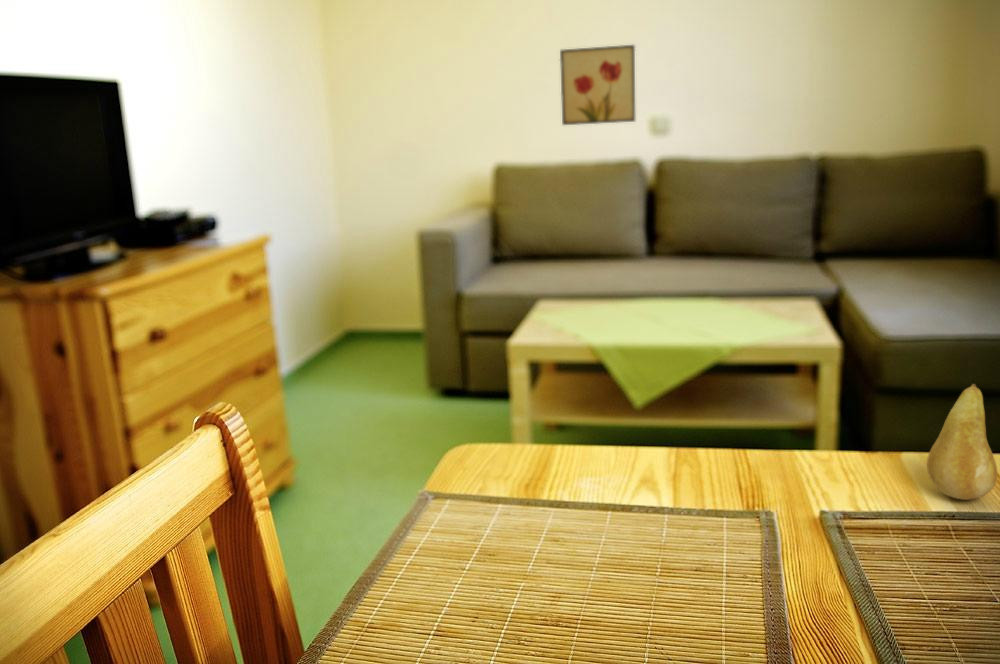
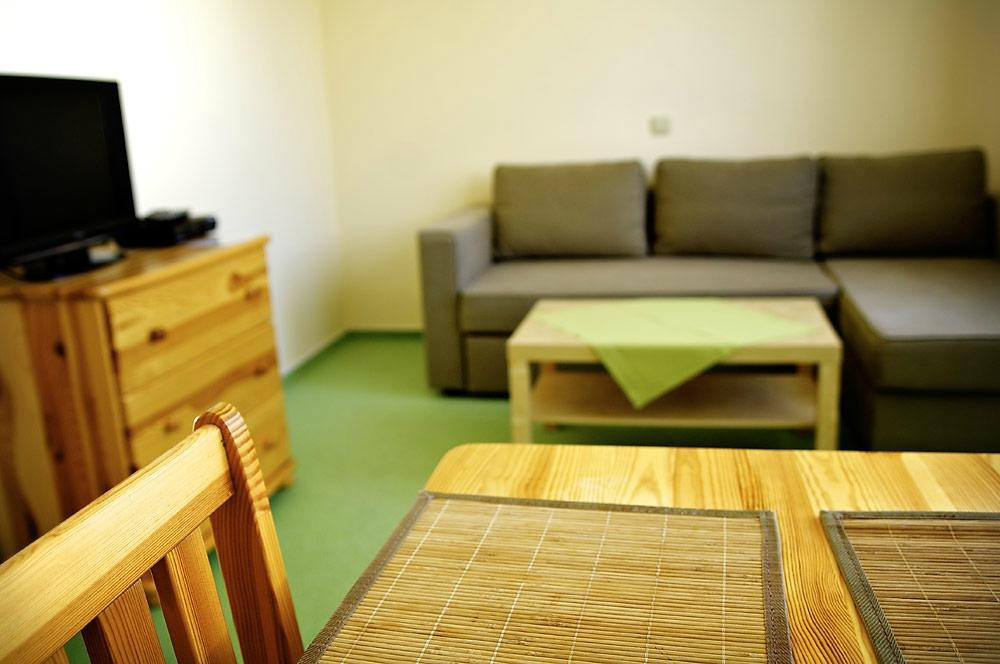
- fruit (963, 443)
- wall art (598, 85)
